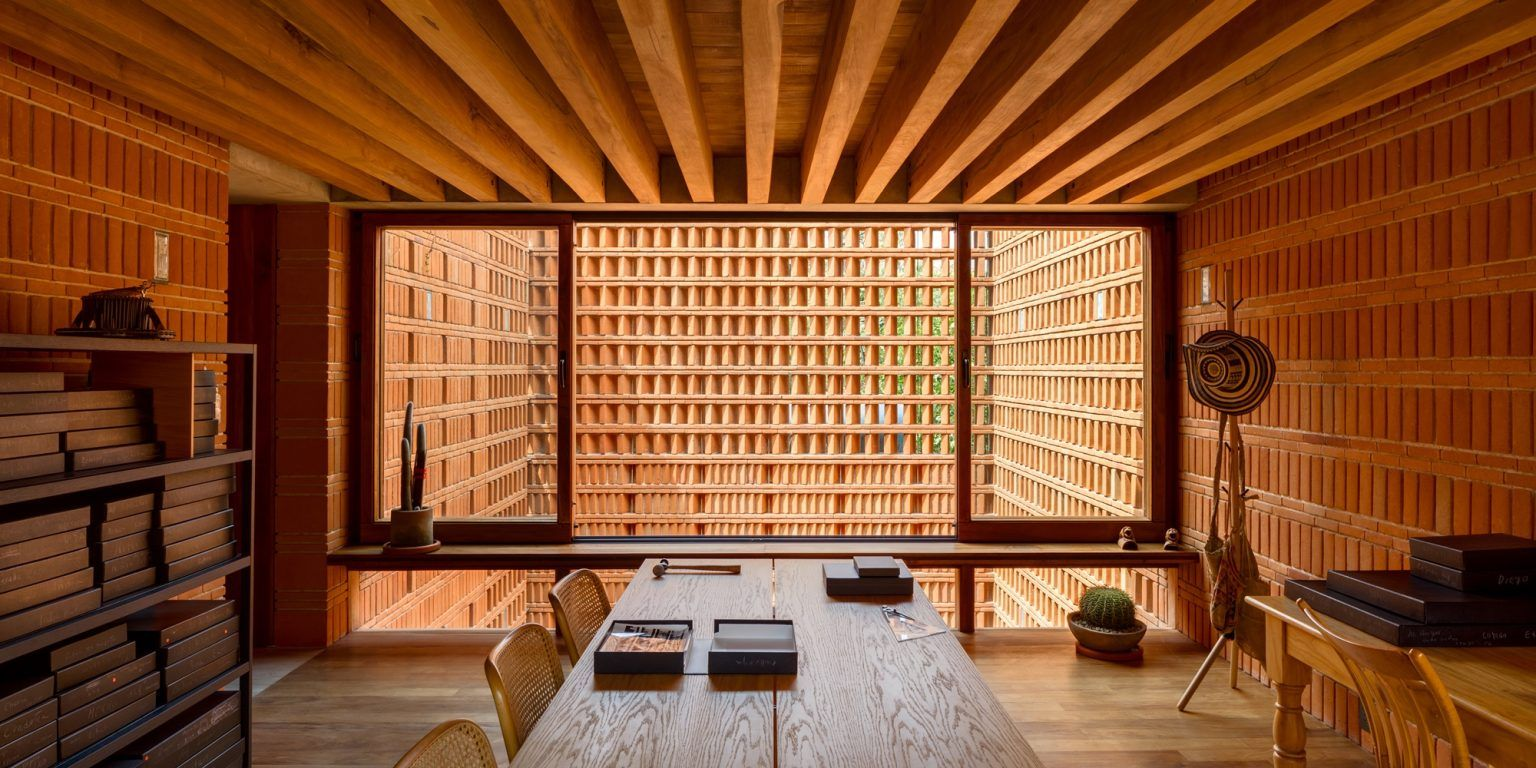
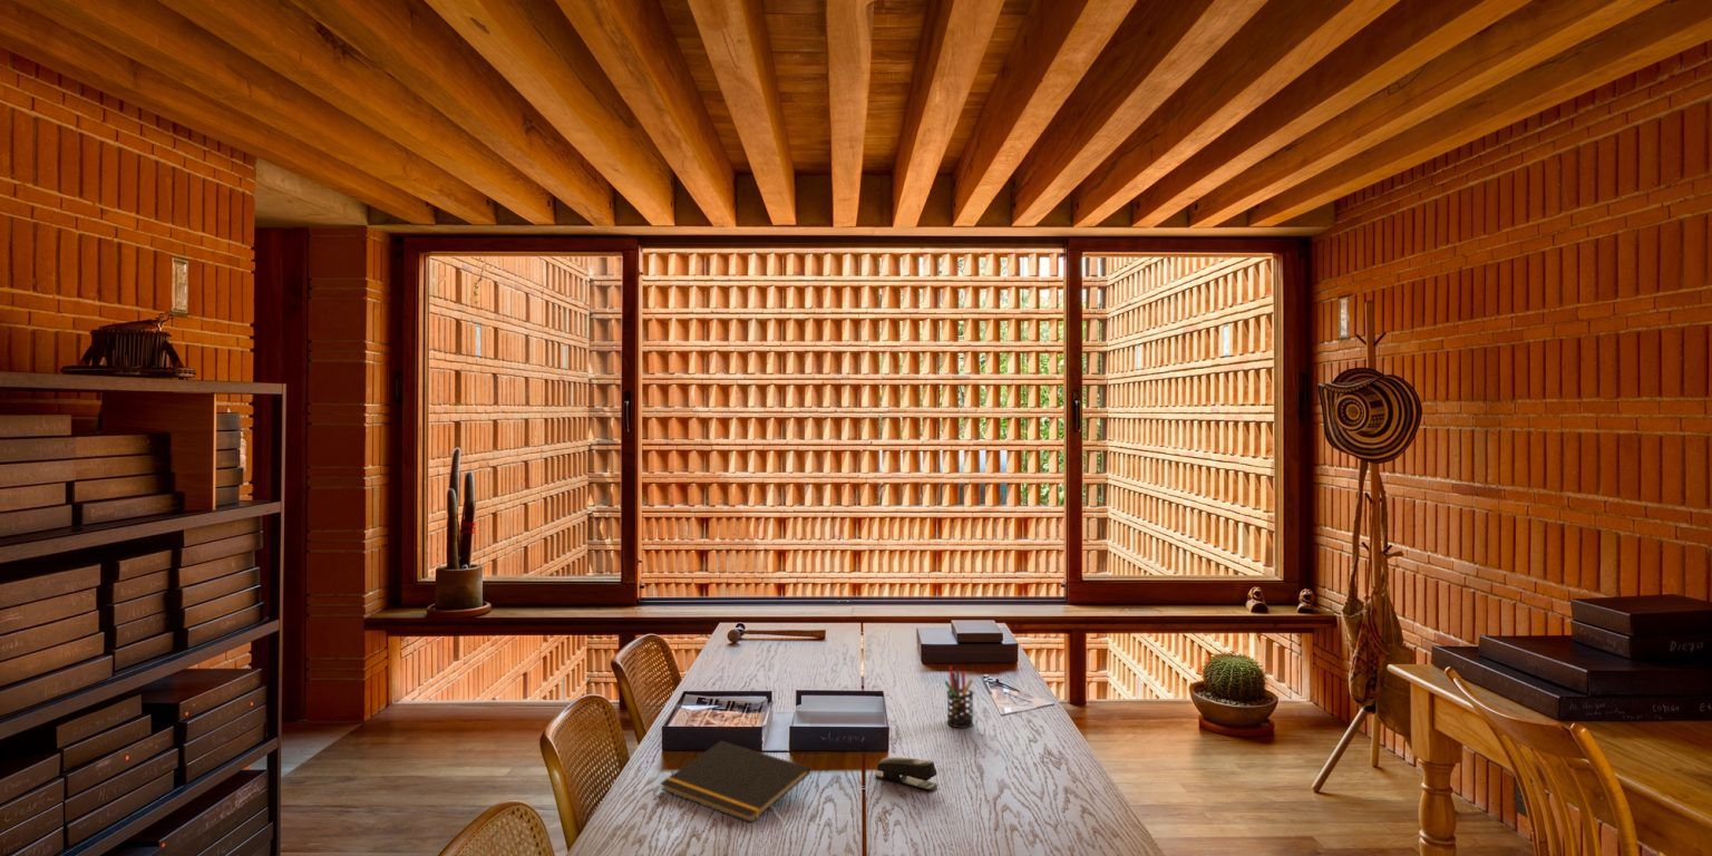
+ pen holder (956, 697)
+ stapler (905, 768)
+ notepad (735, 778)
